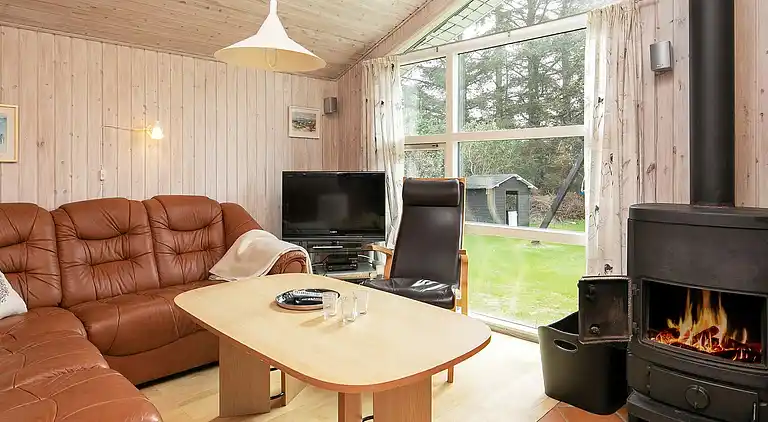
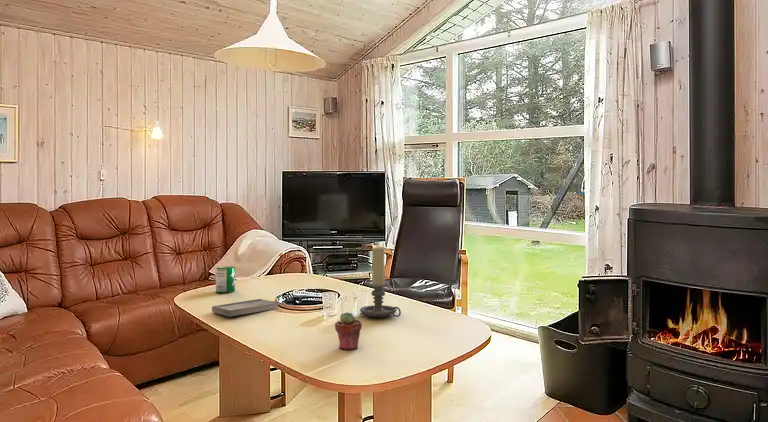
+ potted succulent (348, 329)
+ can (225, 279)
+ book (245, 307)
+ candle holder (381, 281)
